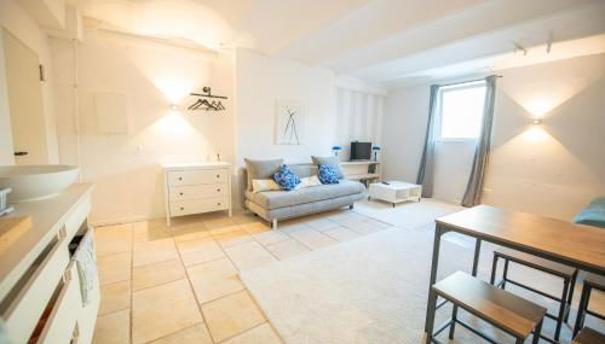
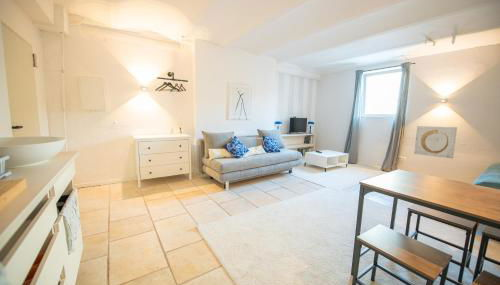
+ wall art (434, 141)
